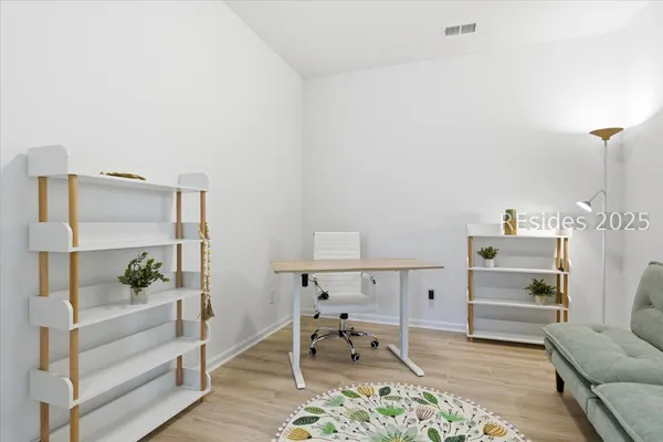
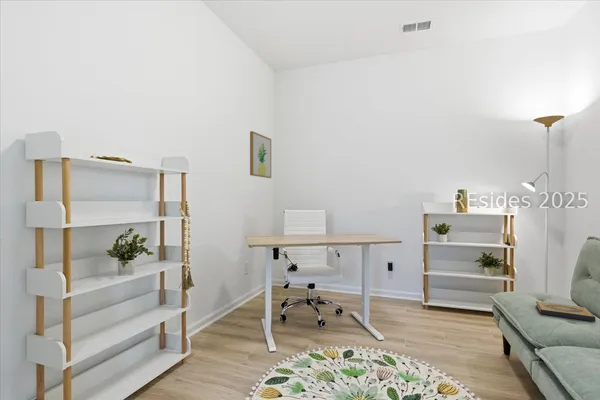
+ wall art (261, 156)
+ hardback book (563, 310)
